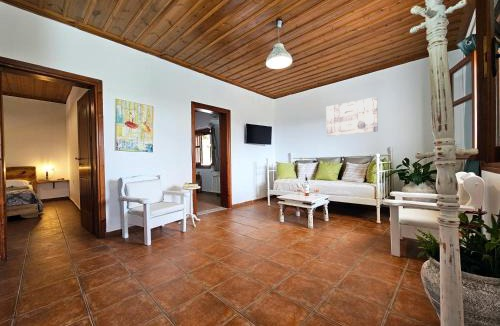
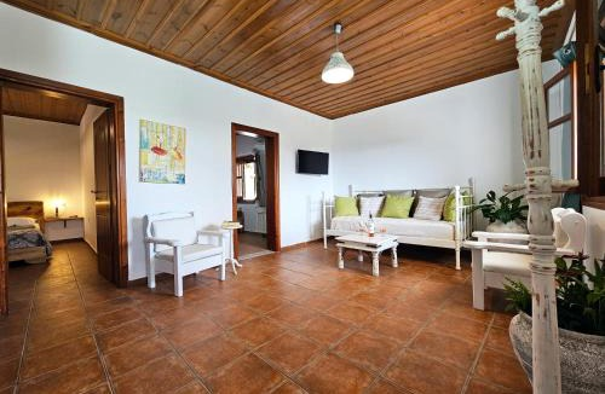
- wall art (350, 118)
